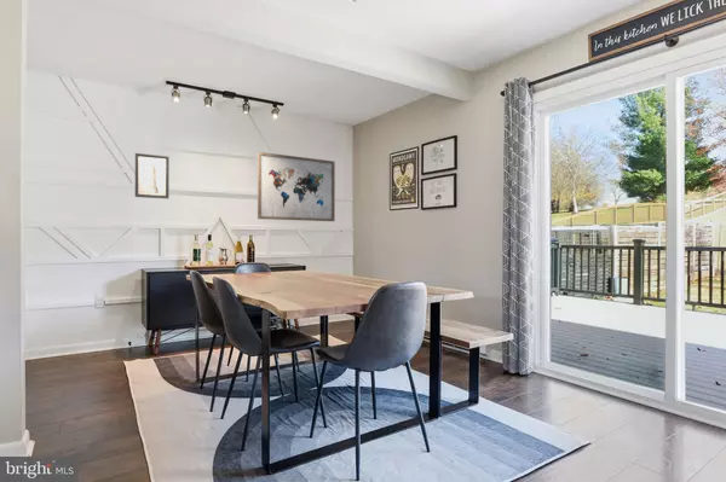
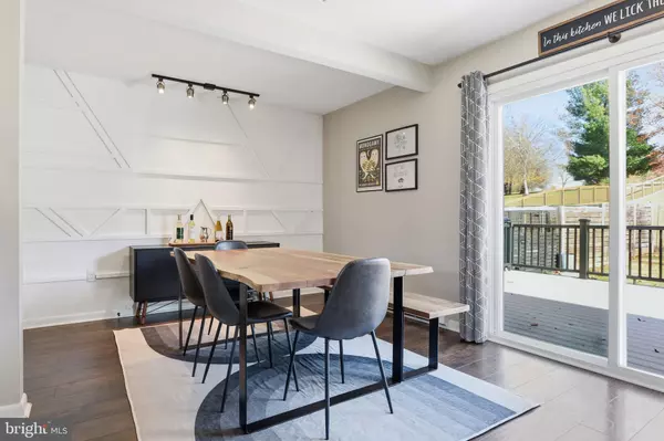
- wall art (151, 176)
- wall art (298, 188)
